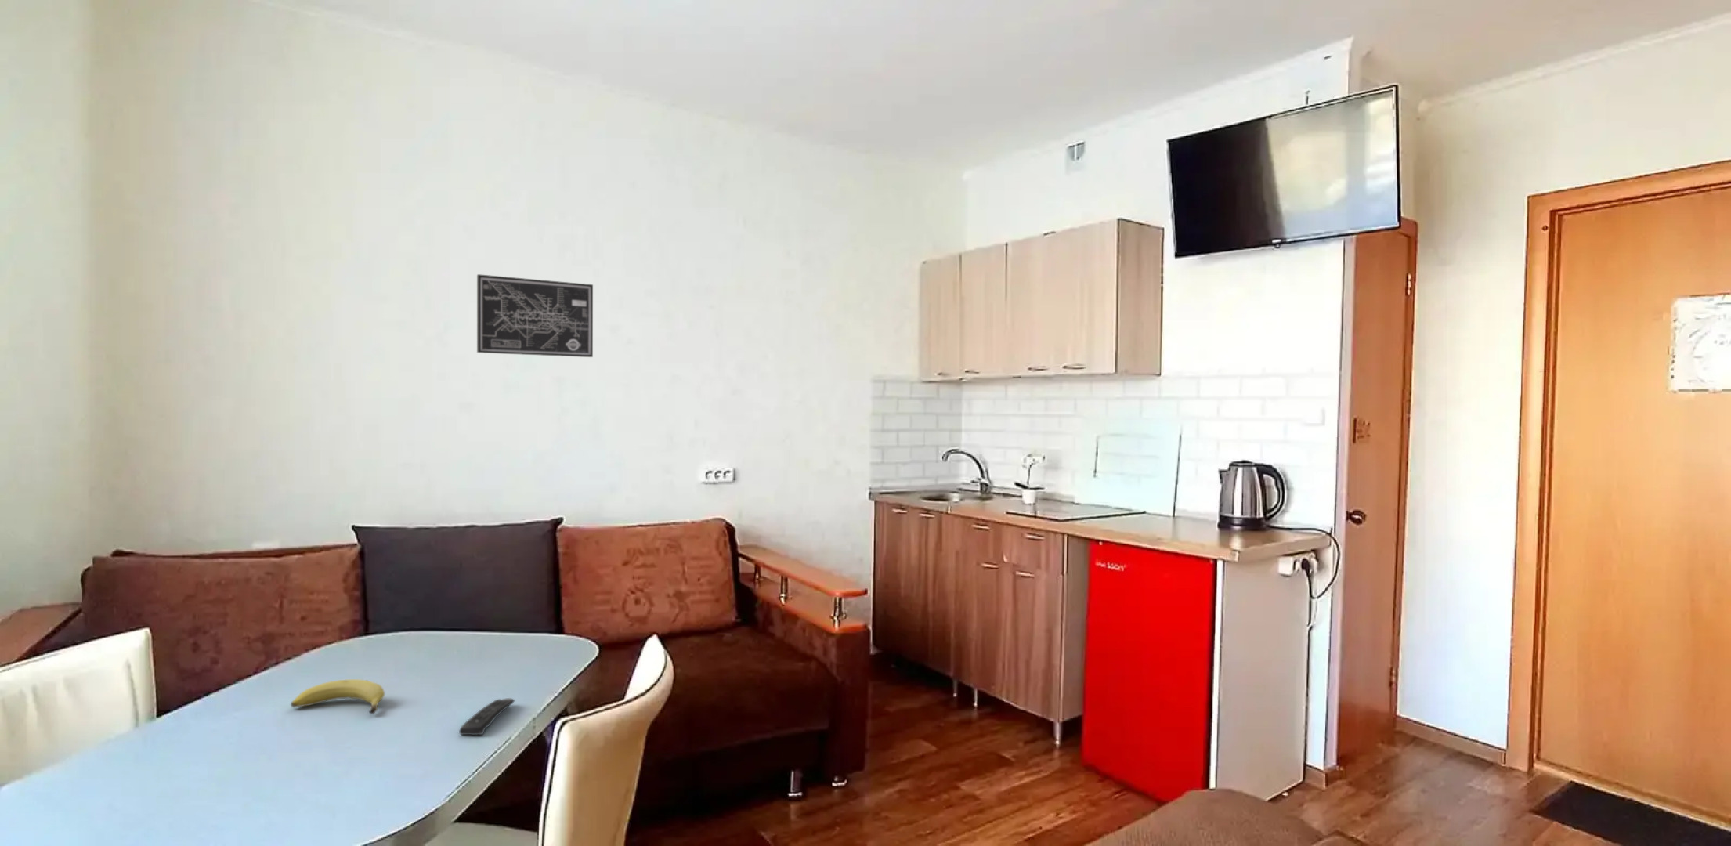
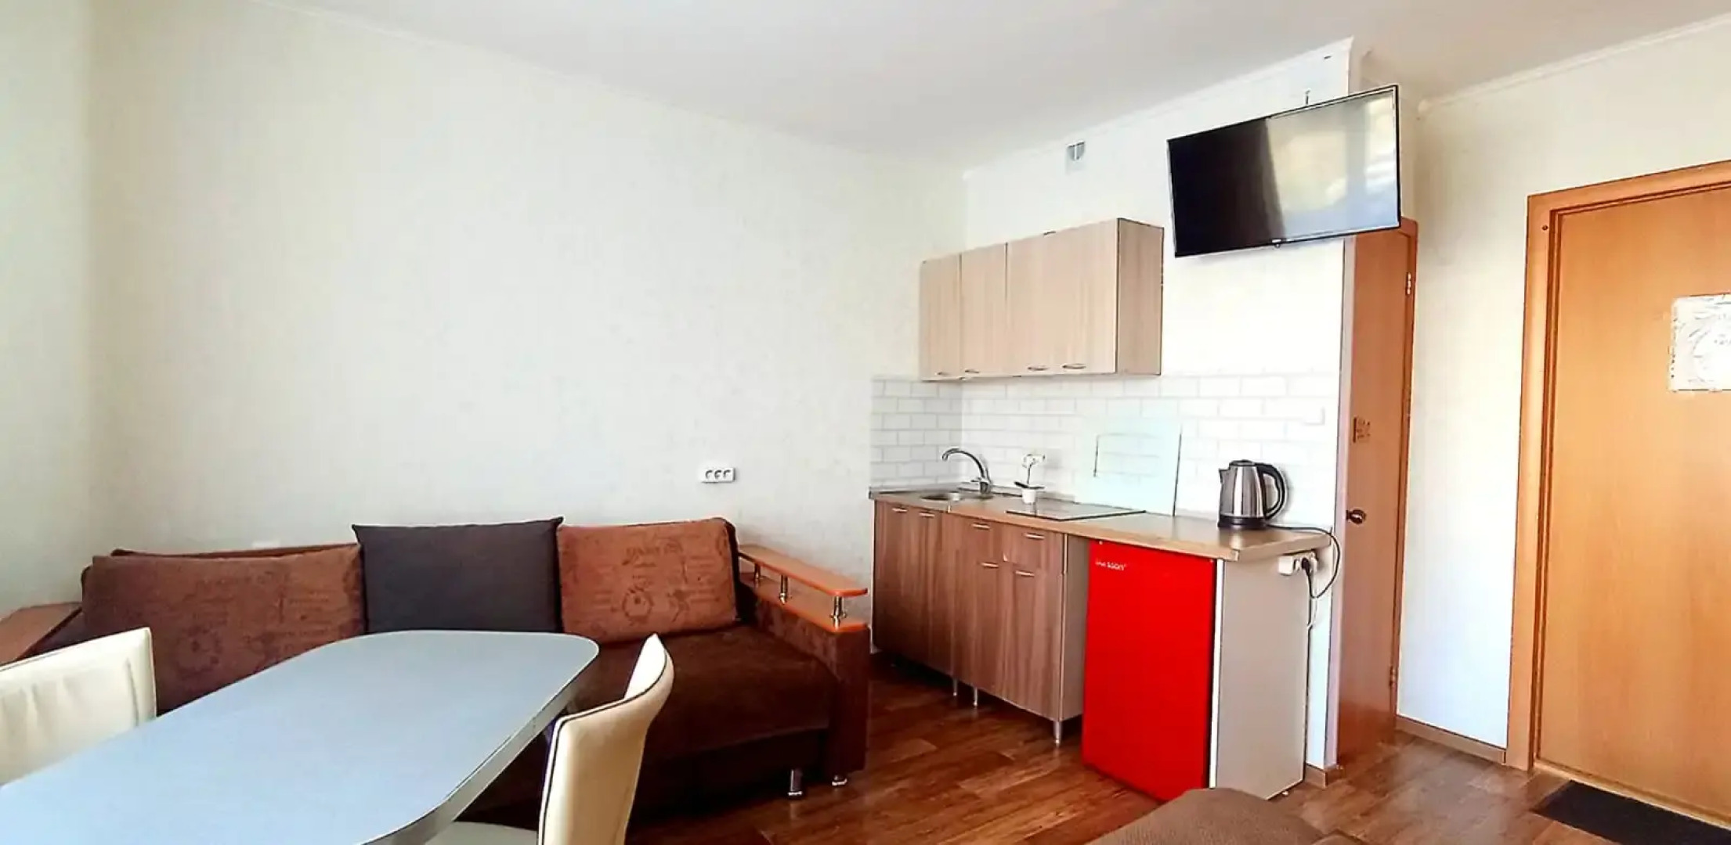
- remote control (489, 713)
- wall art (537, 317)
- fruit (347, 695)
